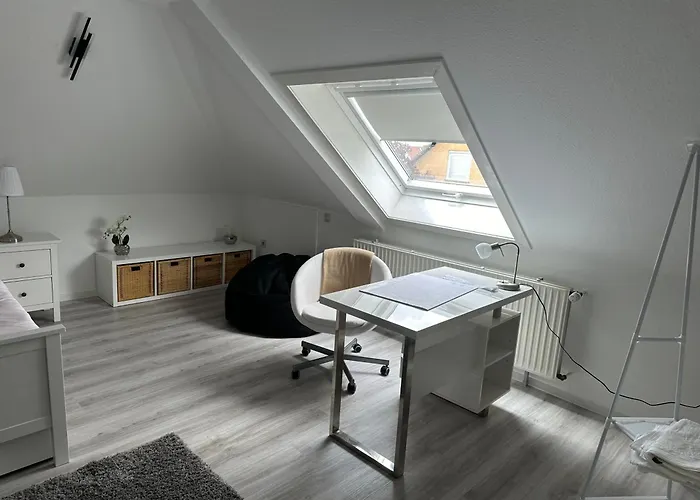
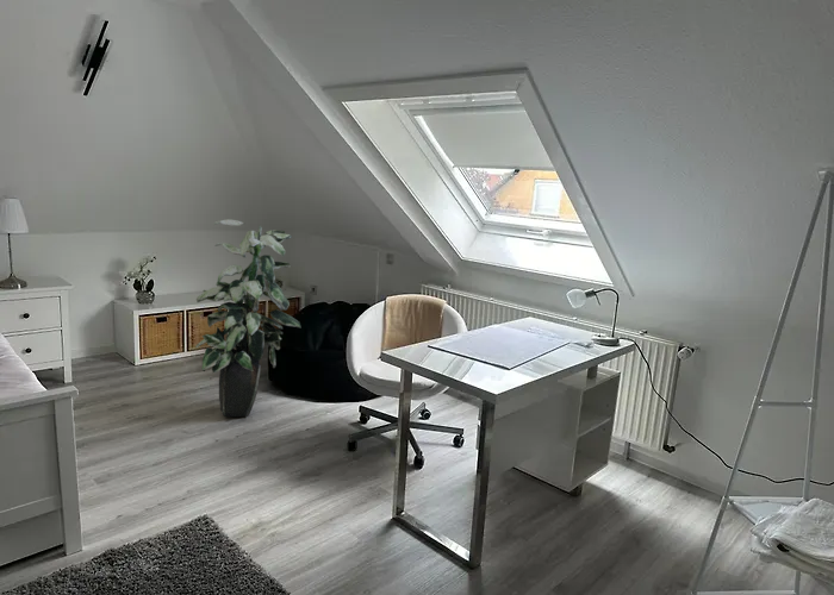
+ indoor plant (243, 318)
